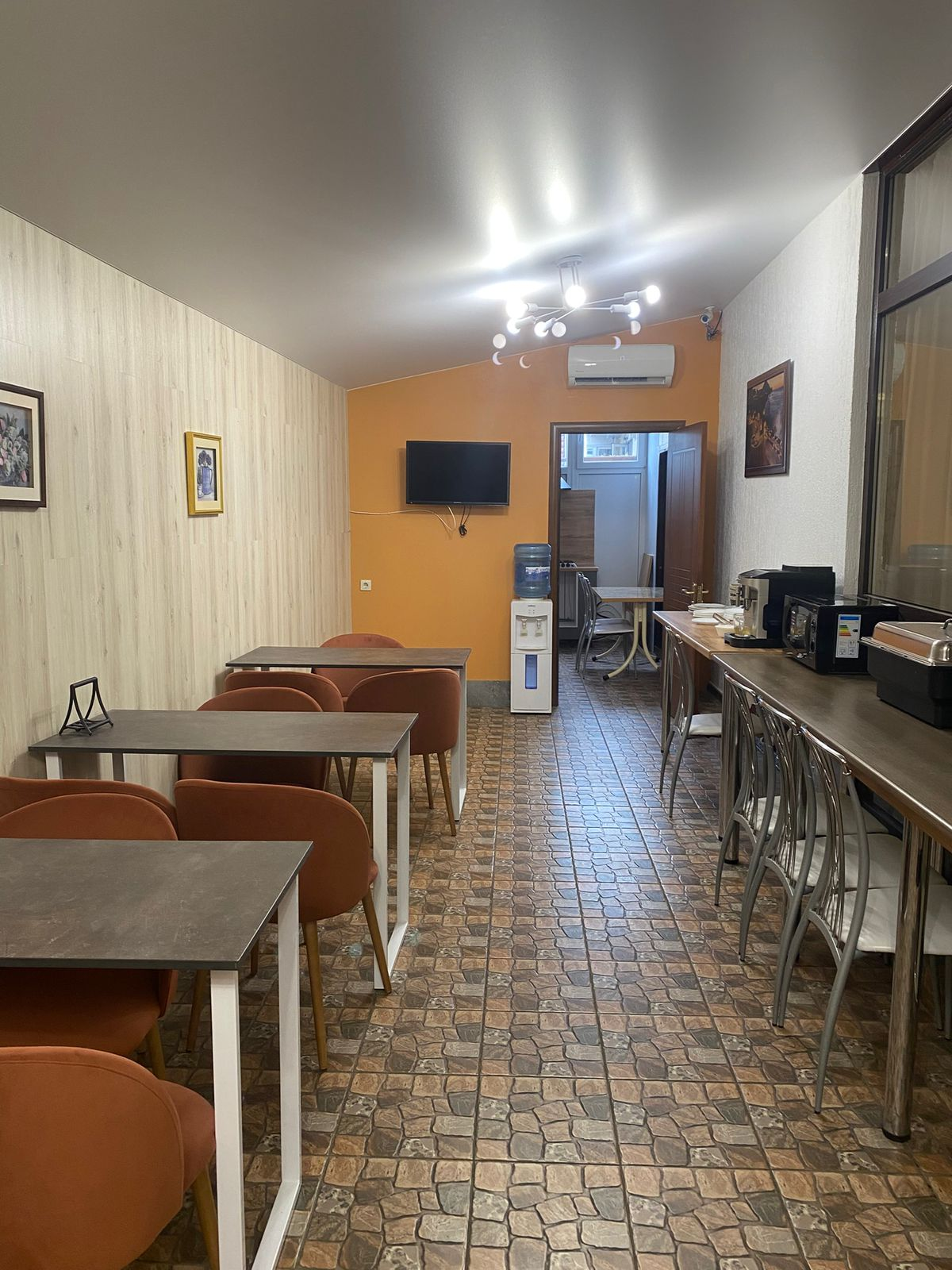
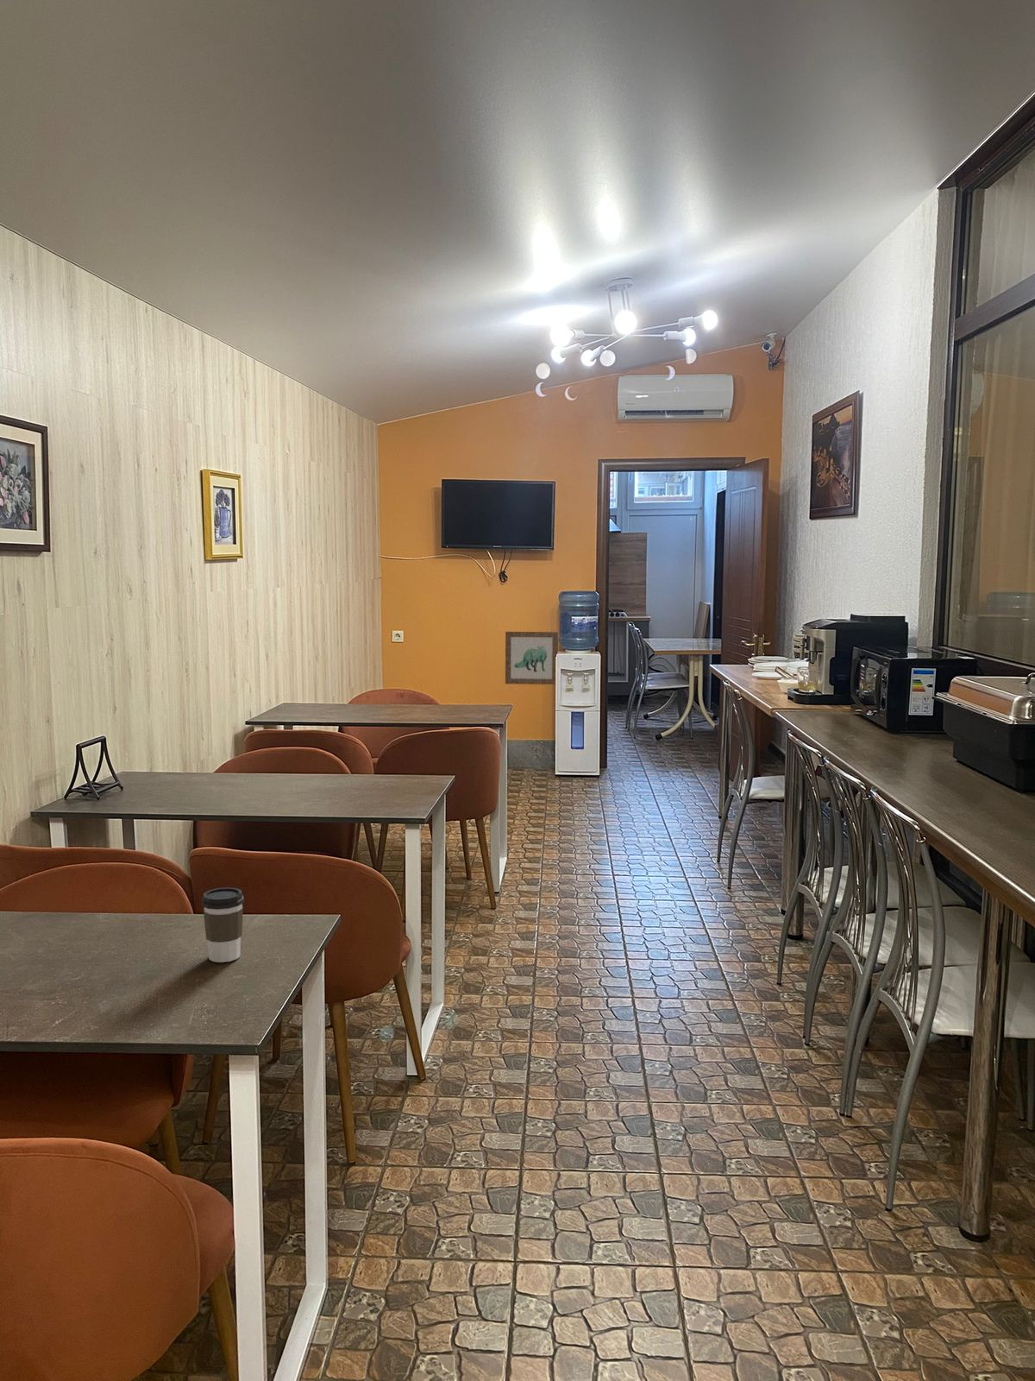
+ coffee cup (223, 924)
+ wall art (532, 658)
